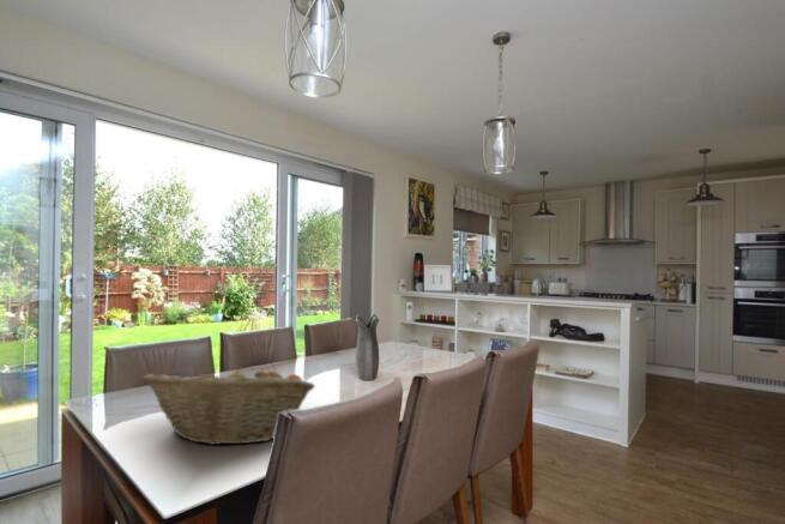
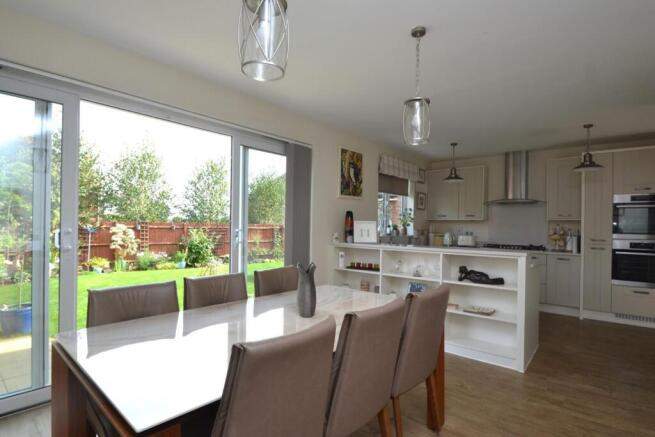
- fruit basket (231, 394)
